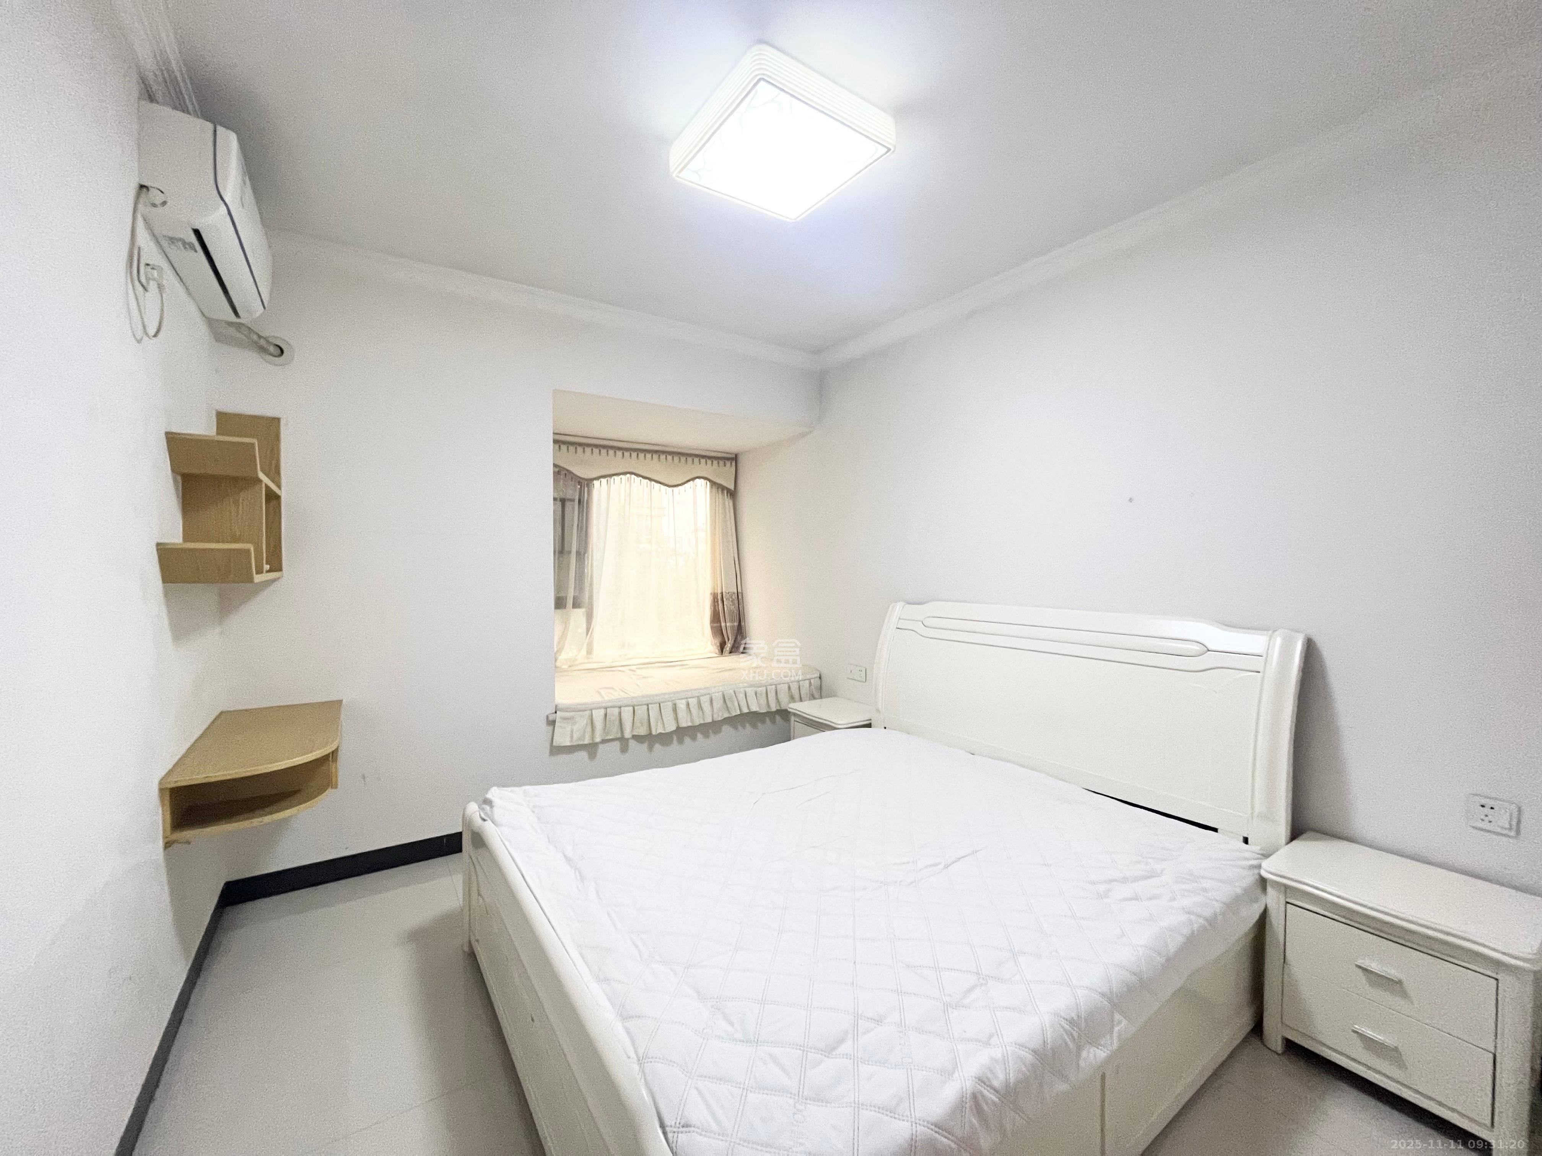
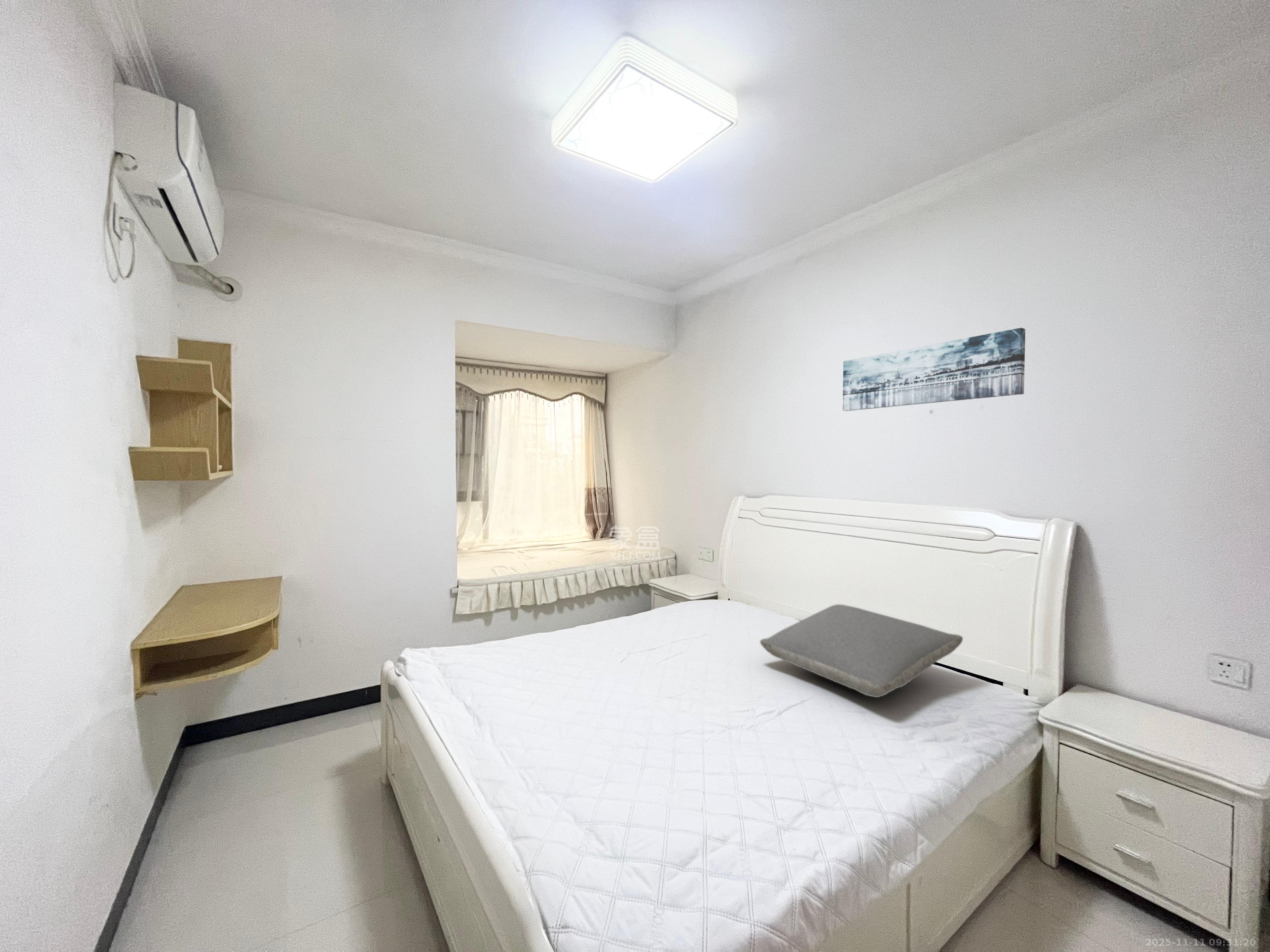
+ wall art (921, 375)
+ pillow (857, 645)
